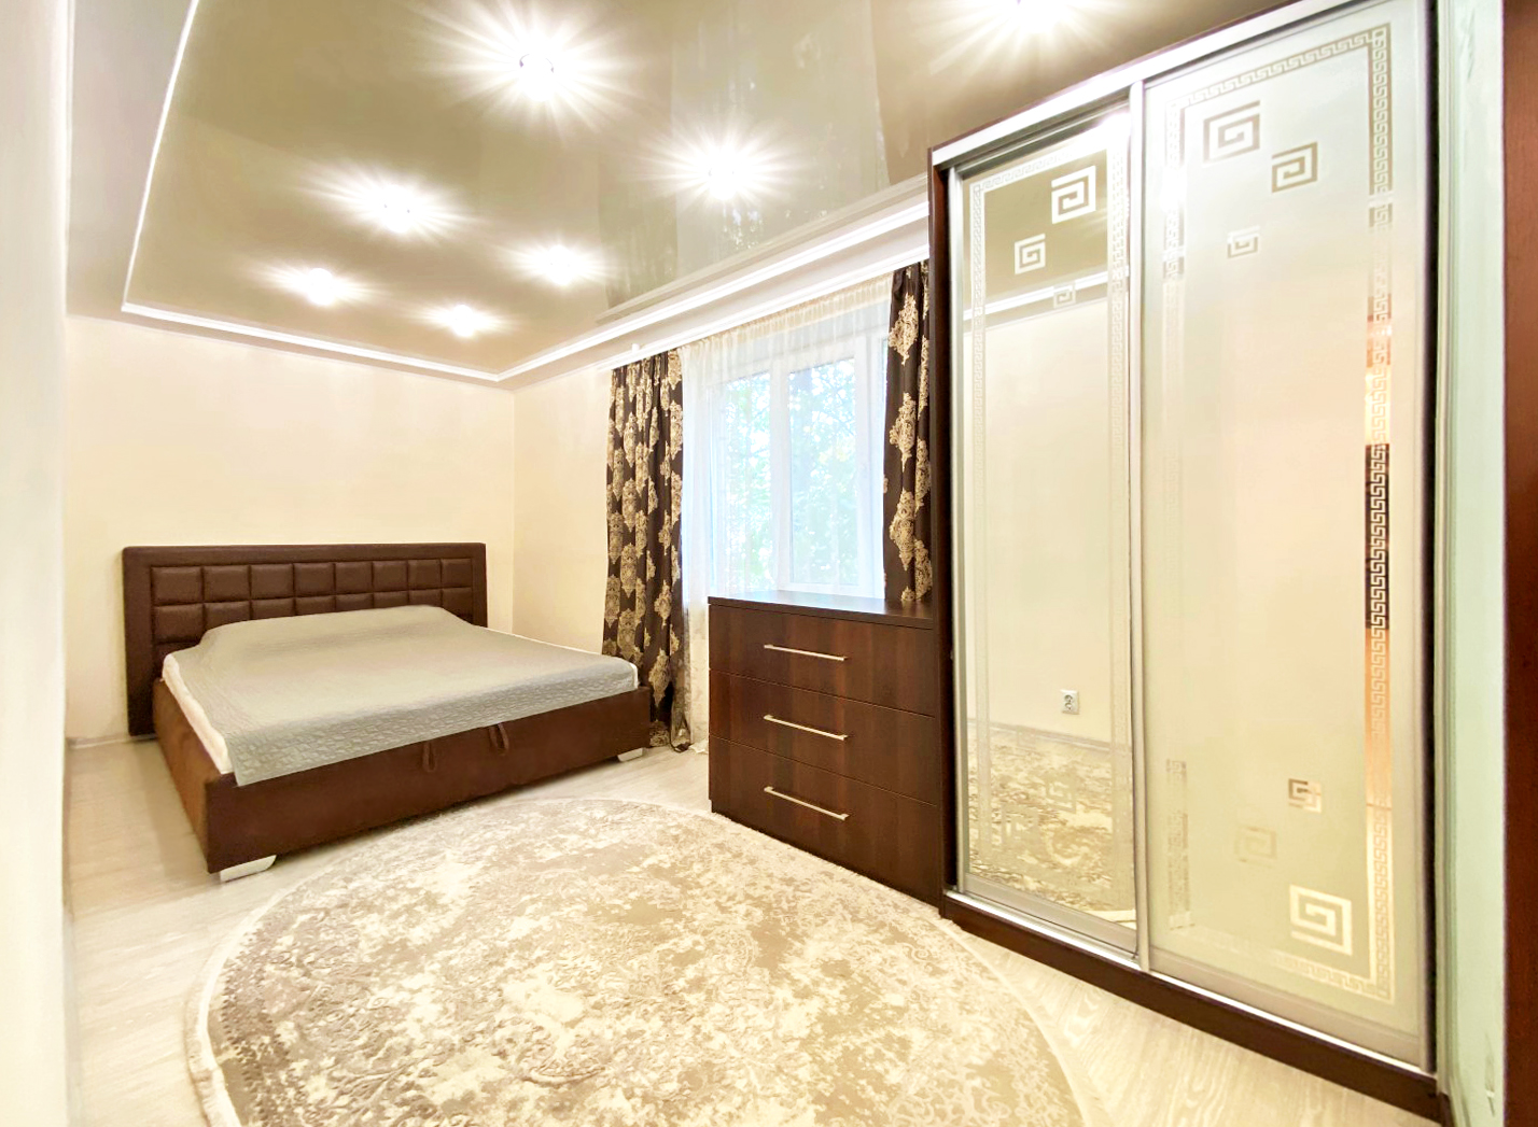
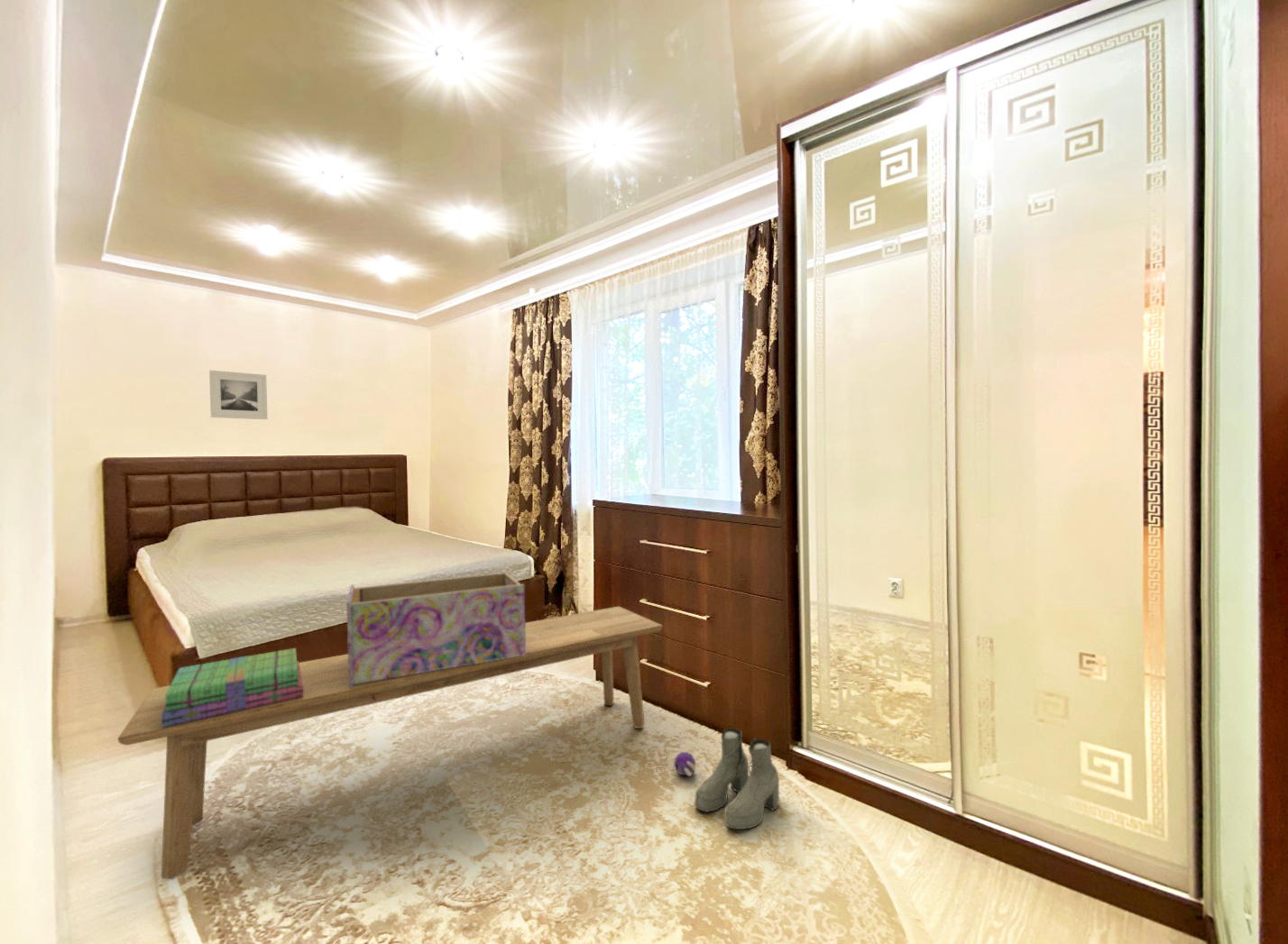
+ stack of books (238, 682)
+ decorative box (438, 620)
+ ball (688, 763)
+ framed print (239, 395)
+ bench (441, 688)
+ boots (737, 774)
